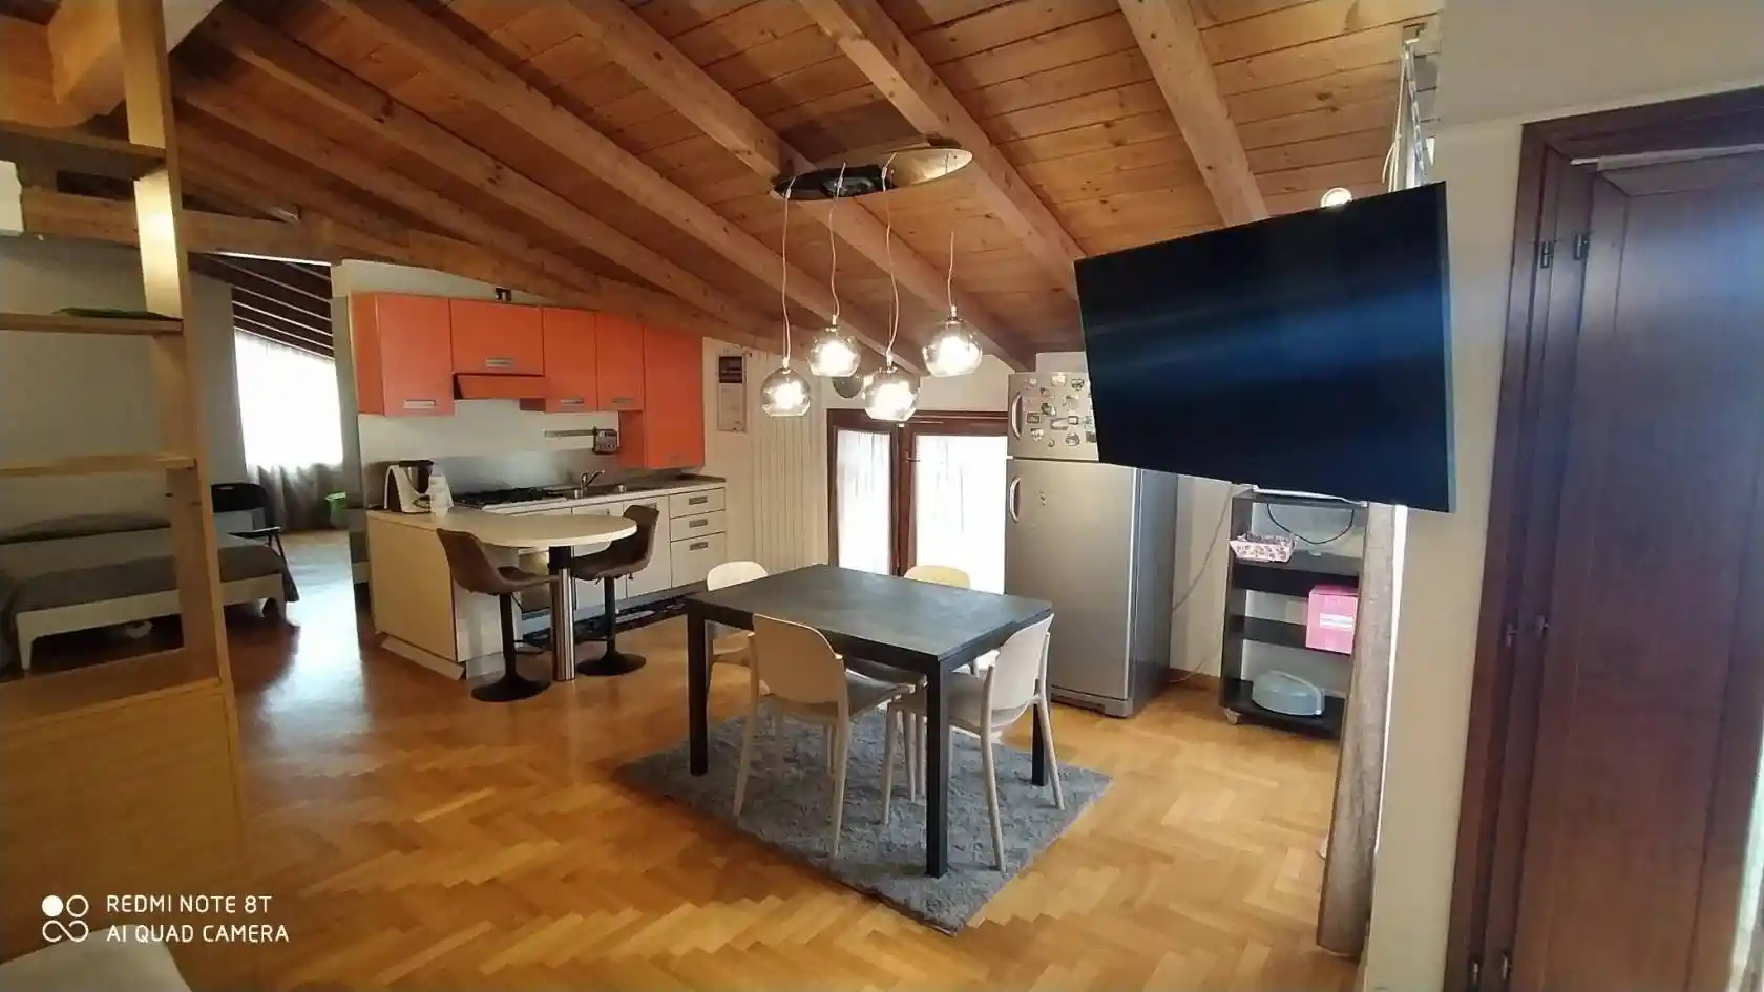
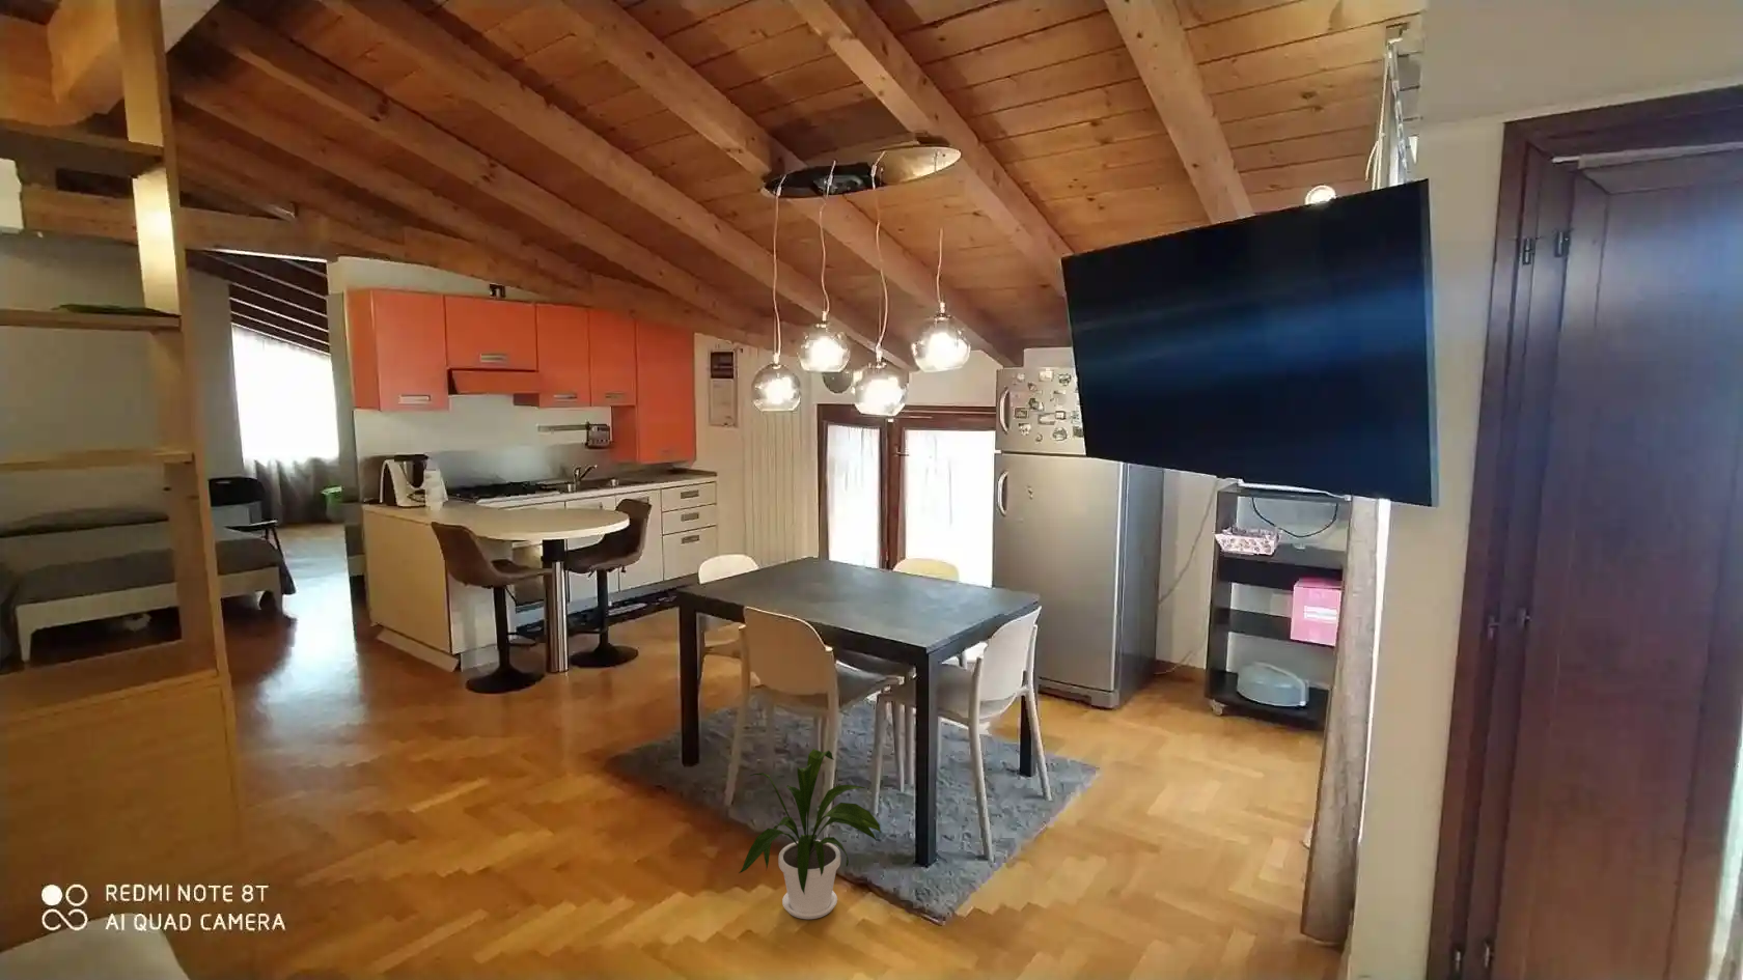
+ house plant (813, 828)
